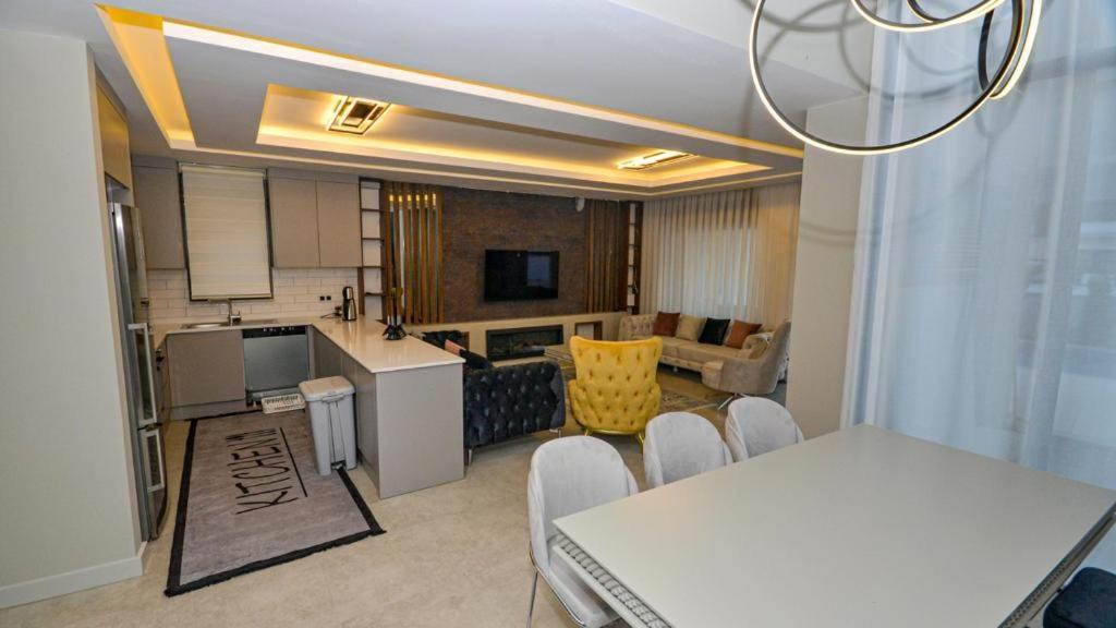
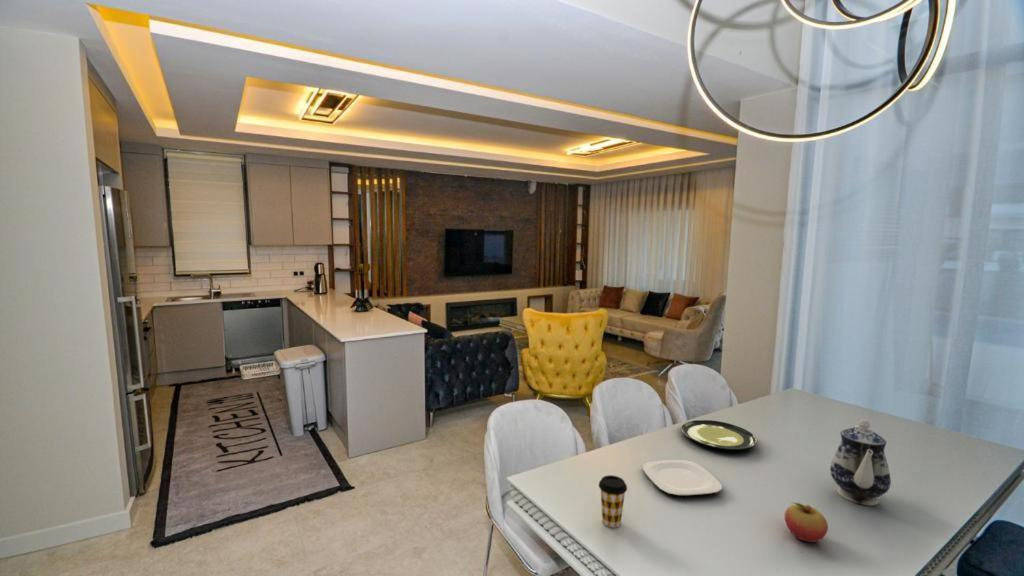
+ coffee cup (612, 501)
+ plate (680, 477)
+ plate (717, 435)
+ teapot (861, 458)
+ fruit (805, 519)
